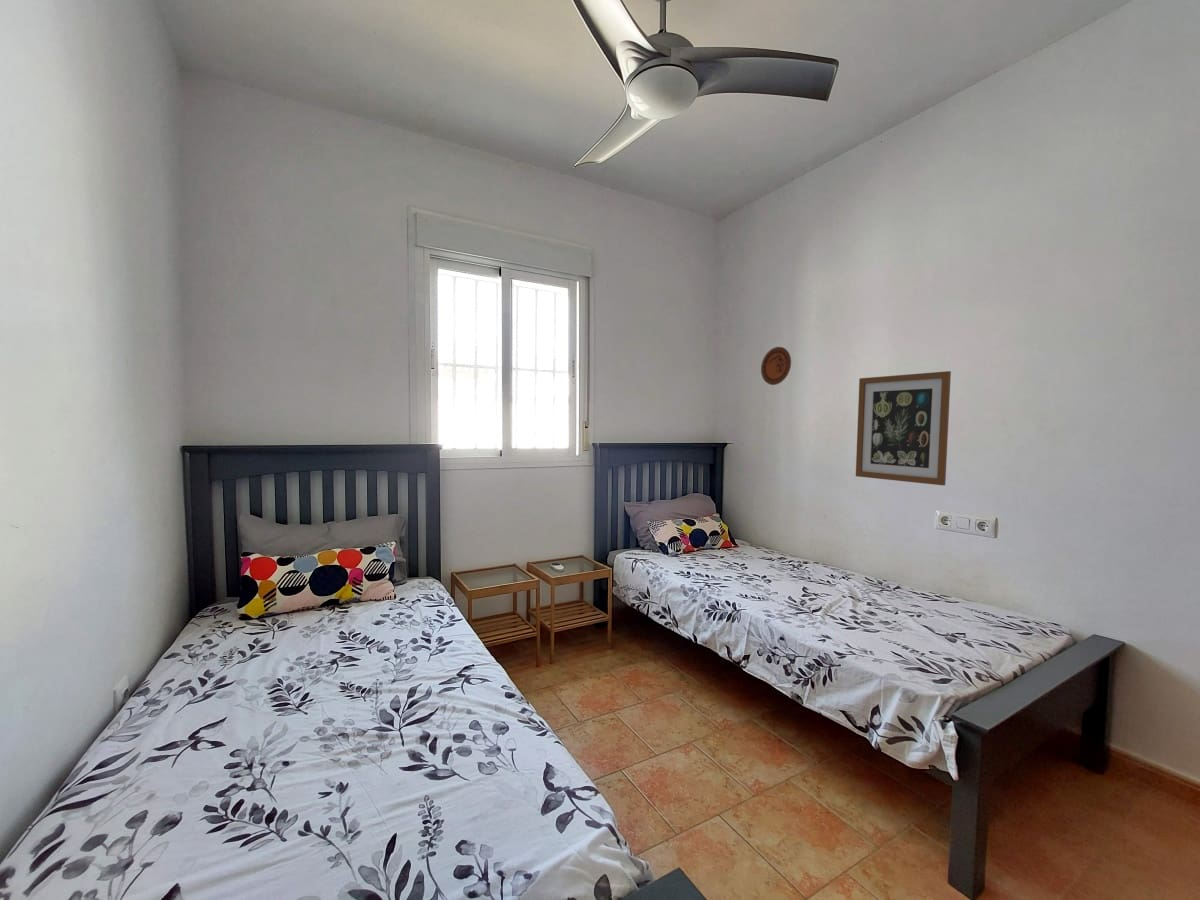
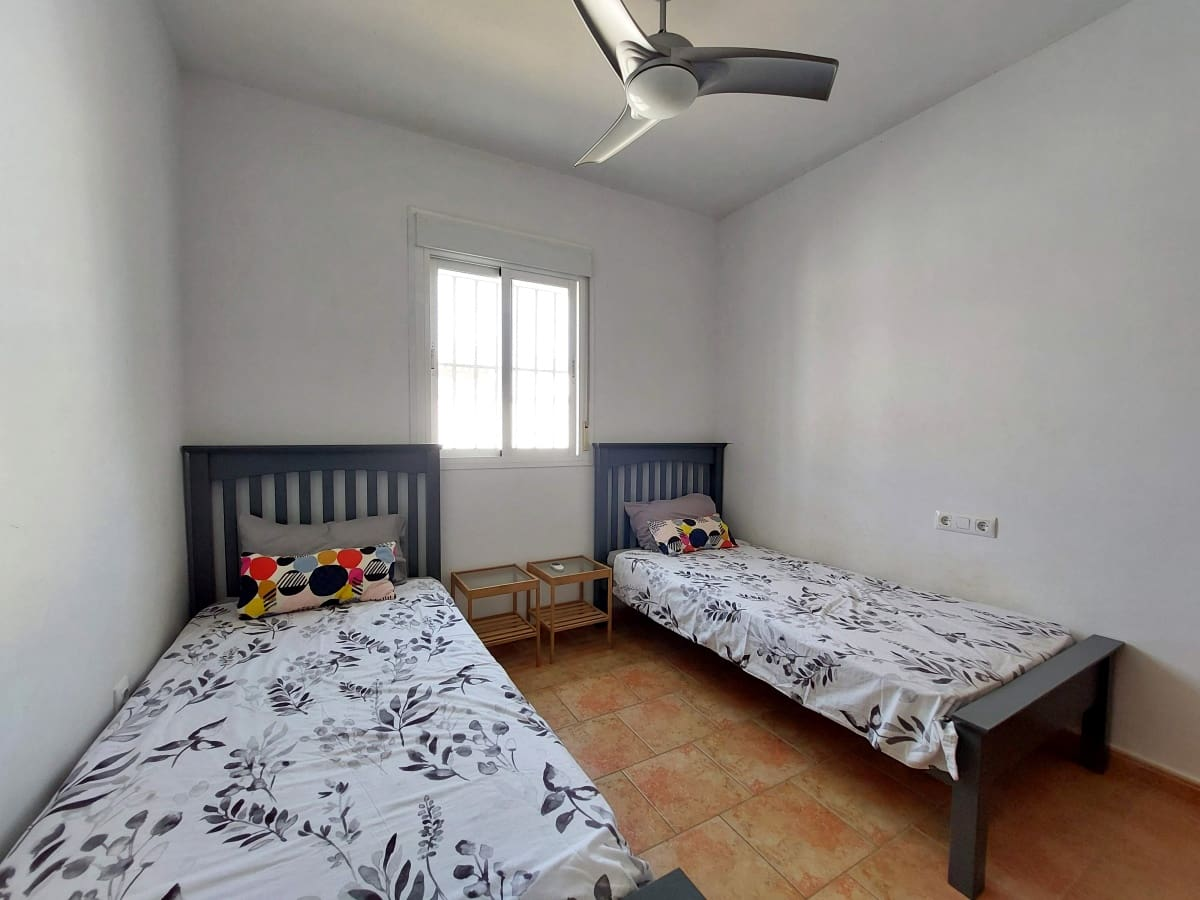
- wall art (899, 428)
- decorative plate (776, 366)
